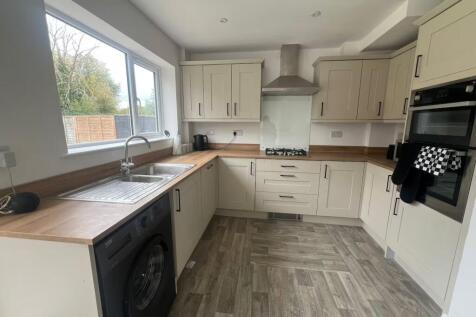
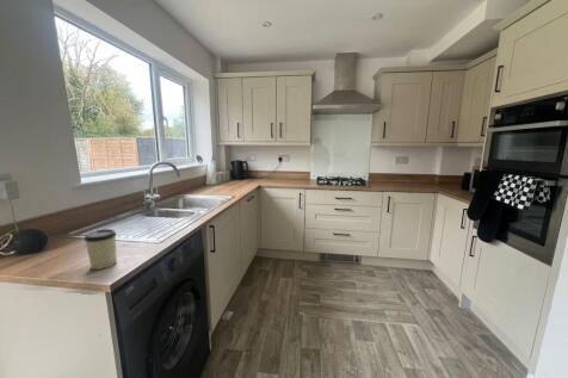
+ cup (101, 248)
